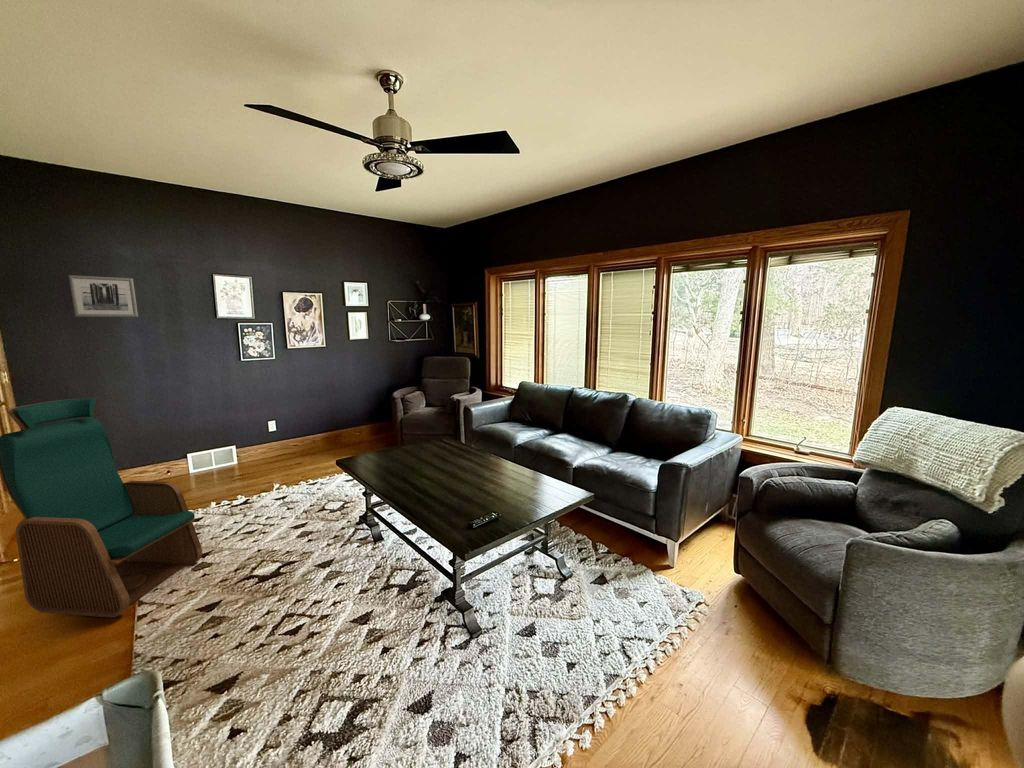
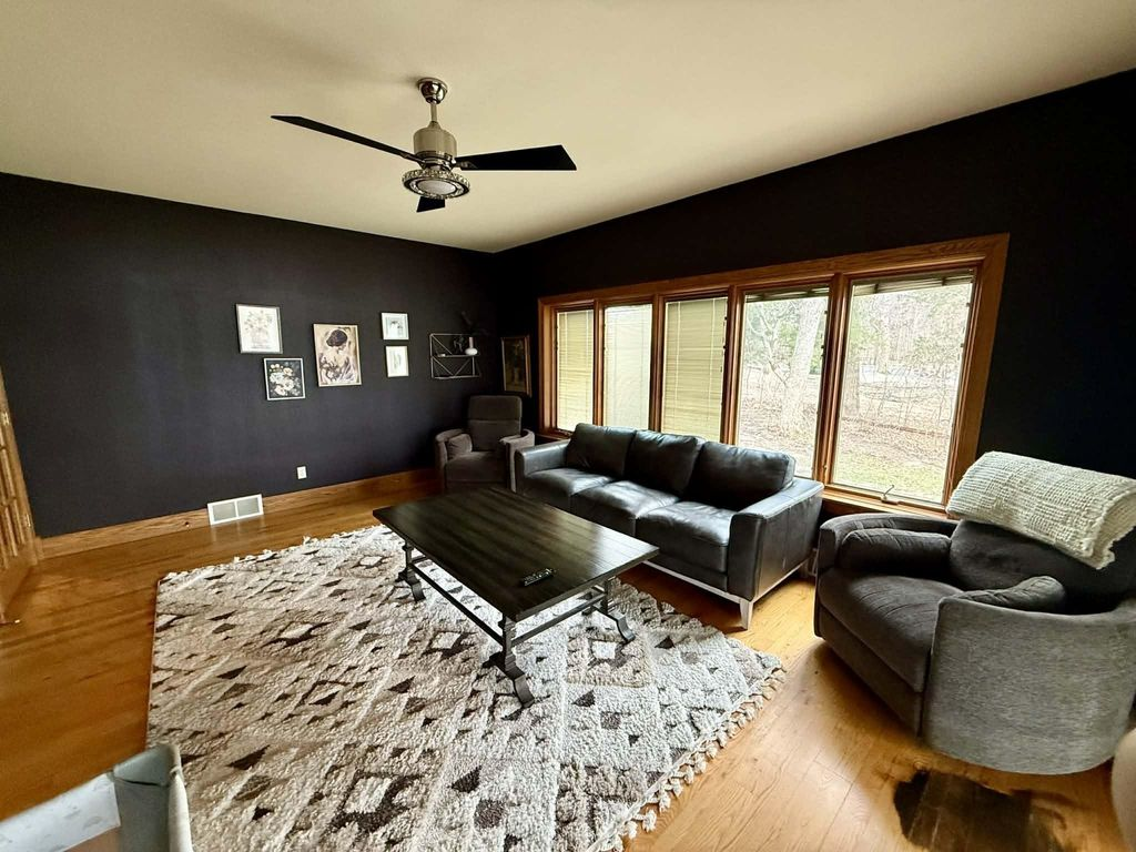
- wall art (105, 297)
- armchair (106, 498)
